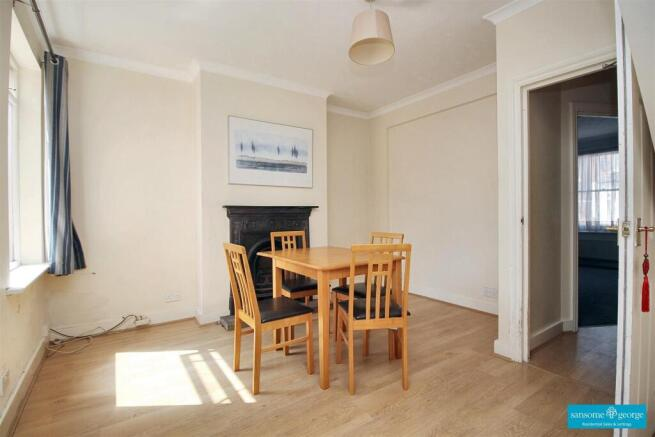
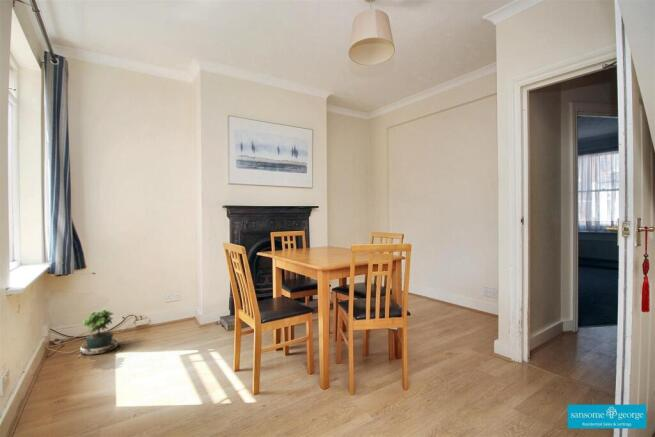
+ potted plant (98, 329)
